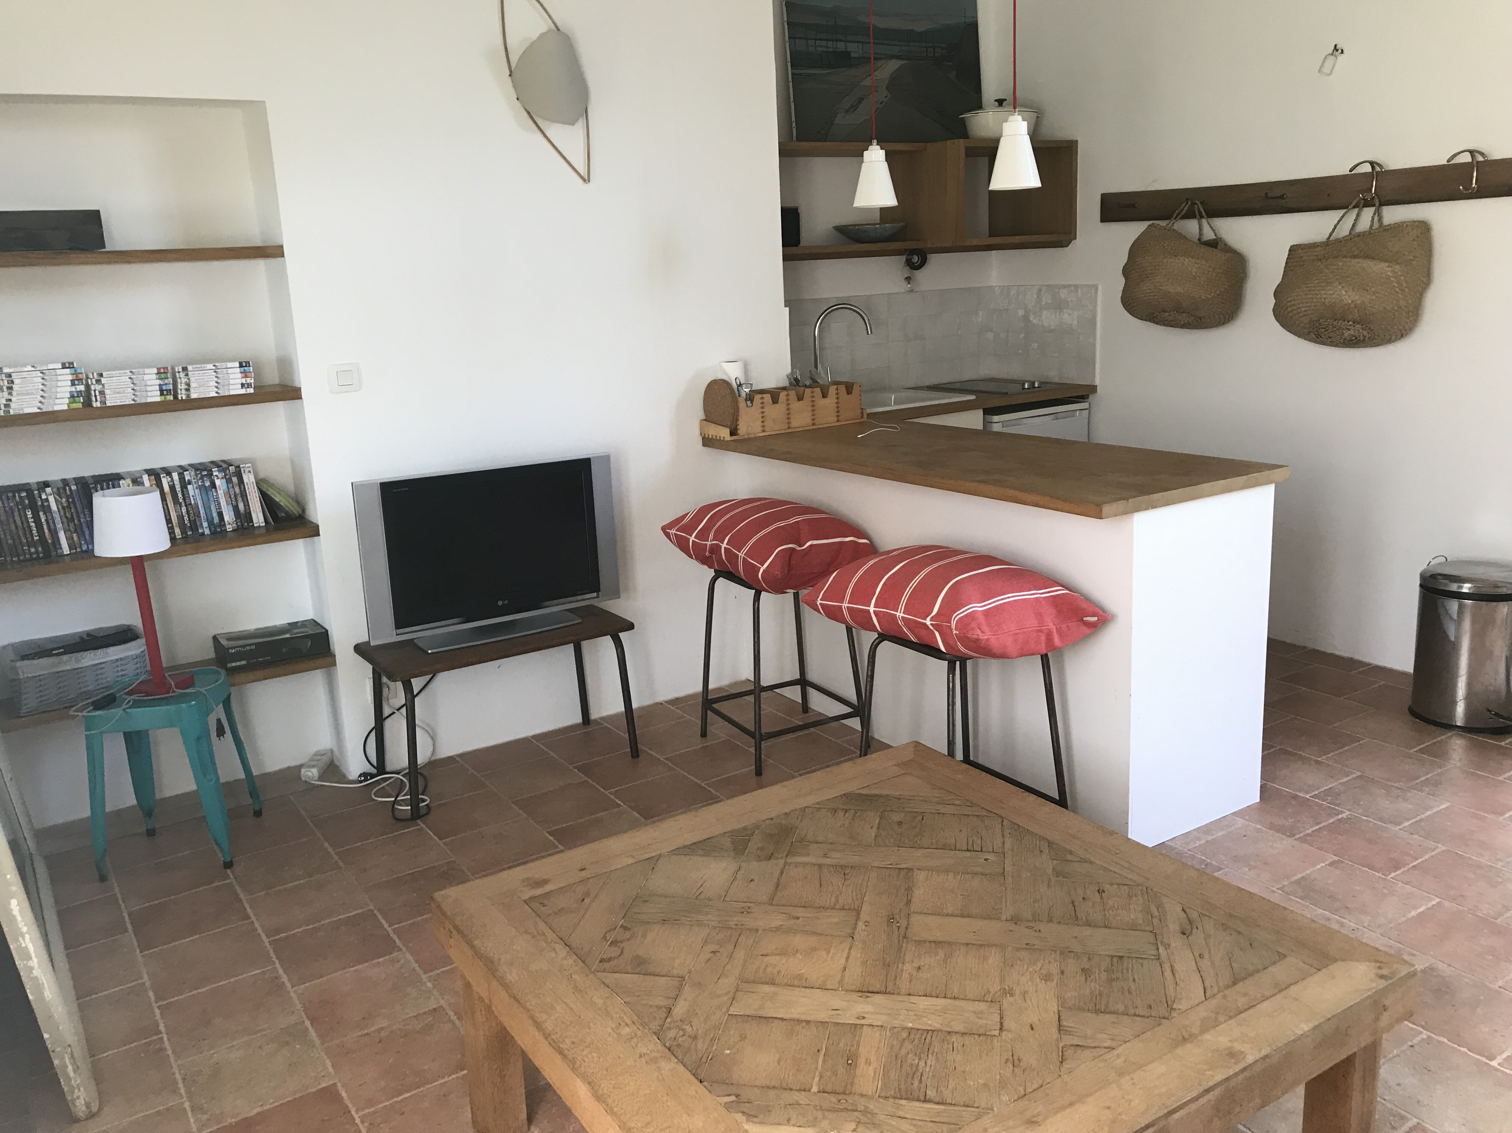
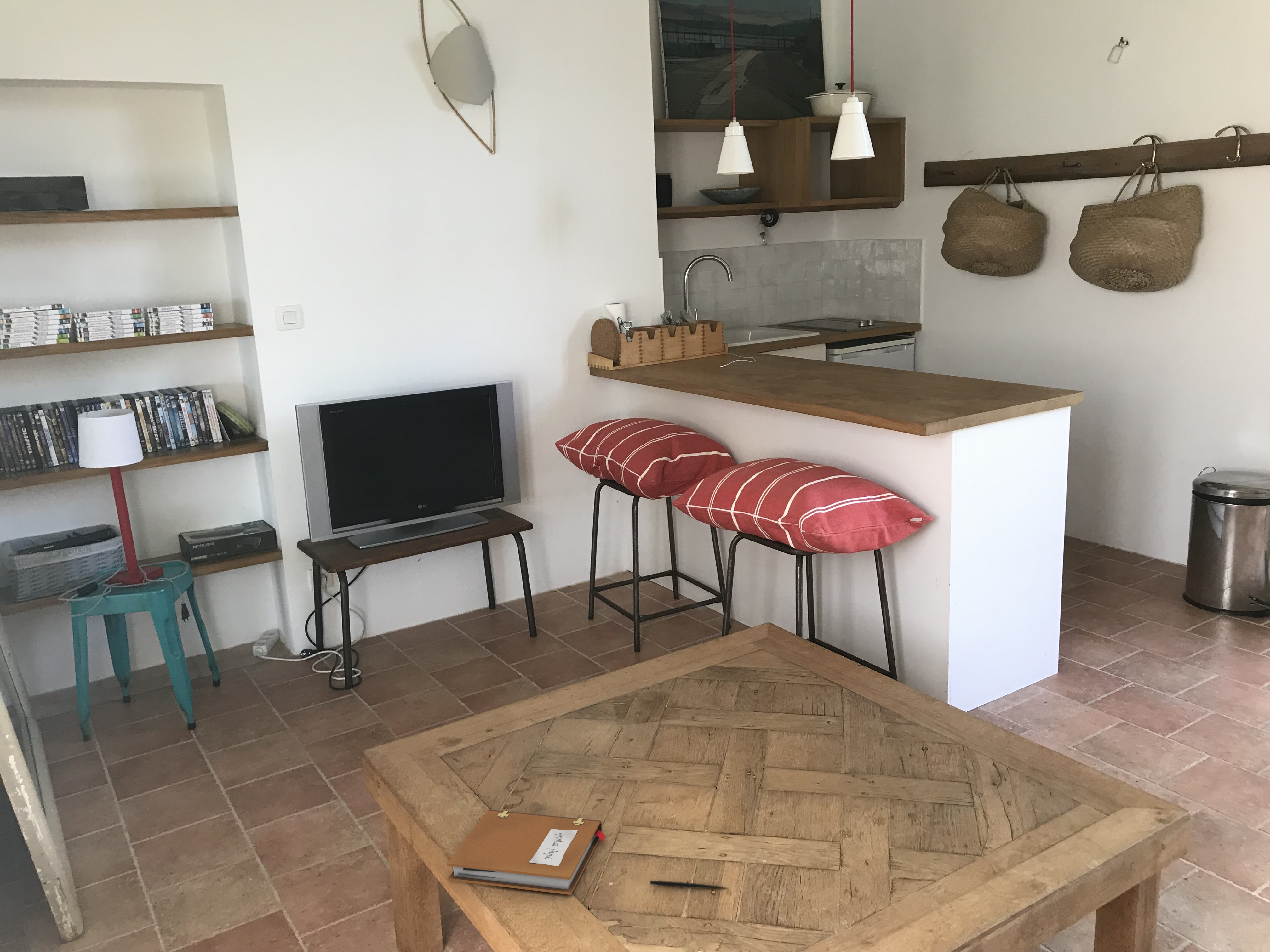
+ pen (689, 885)
+ notebook (531, 848)
